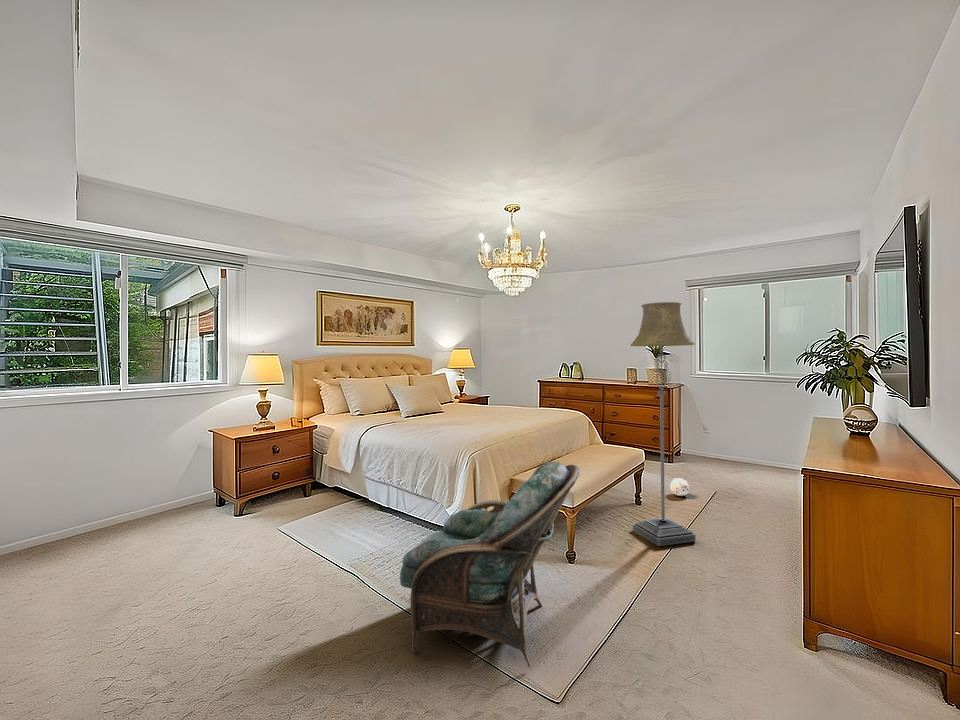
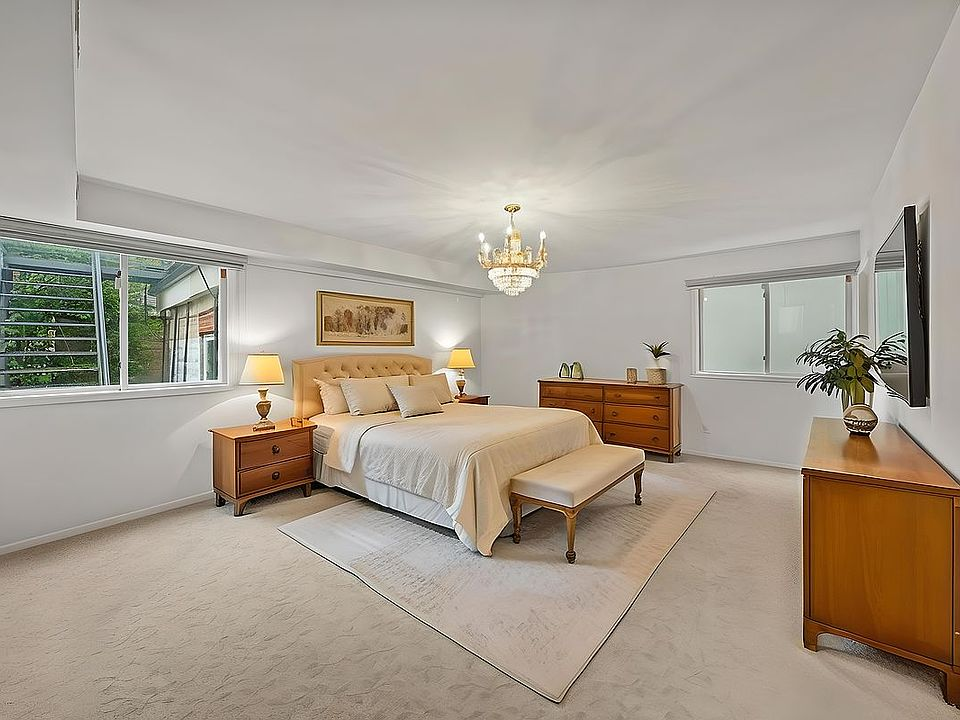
- armchair (491, 543)
- decorative ball (679, 486)
- floor lamp (662, 420)
